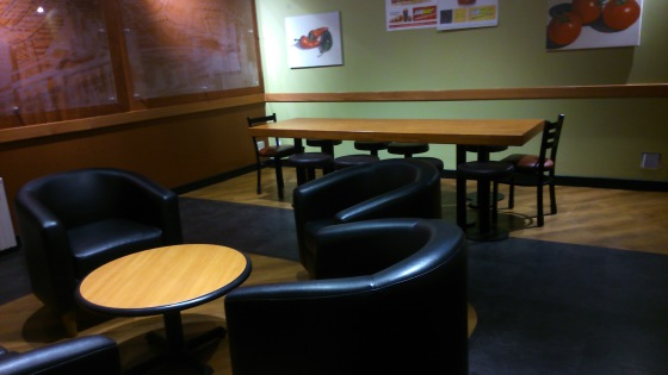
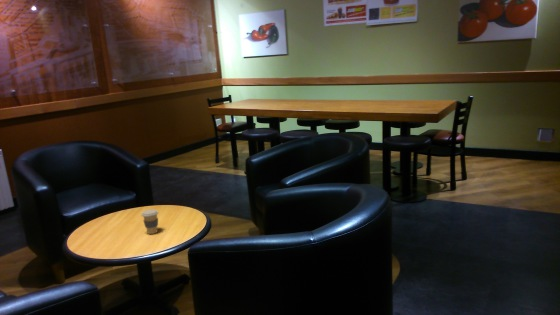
+ coffee cup (151, 221)
